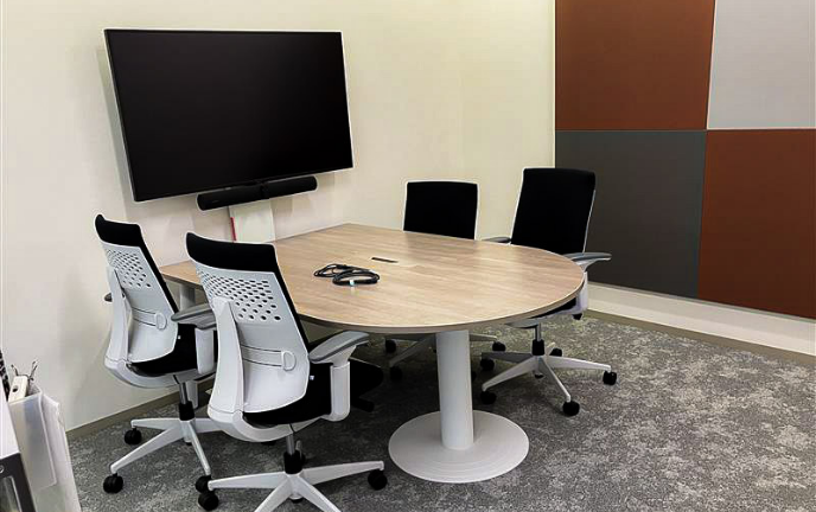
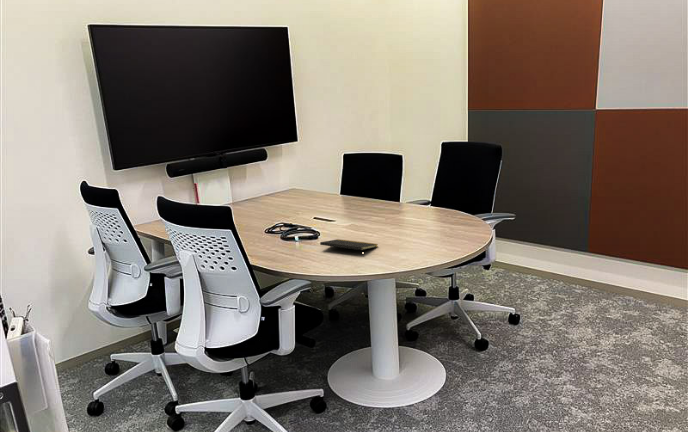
+ notepad (349, 244)
